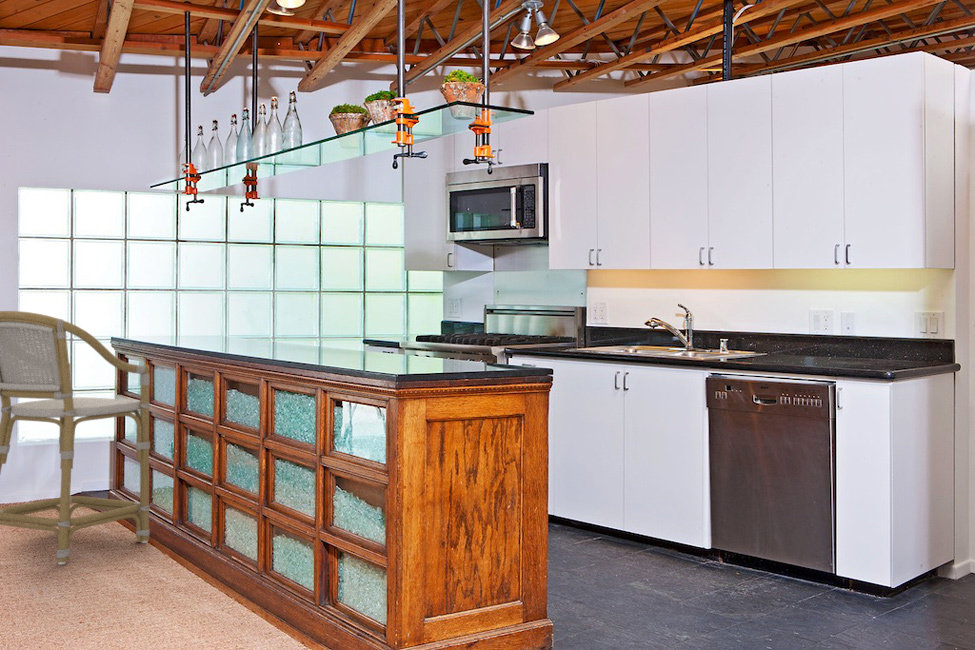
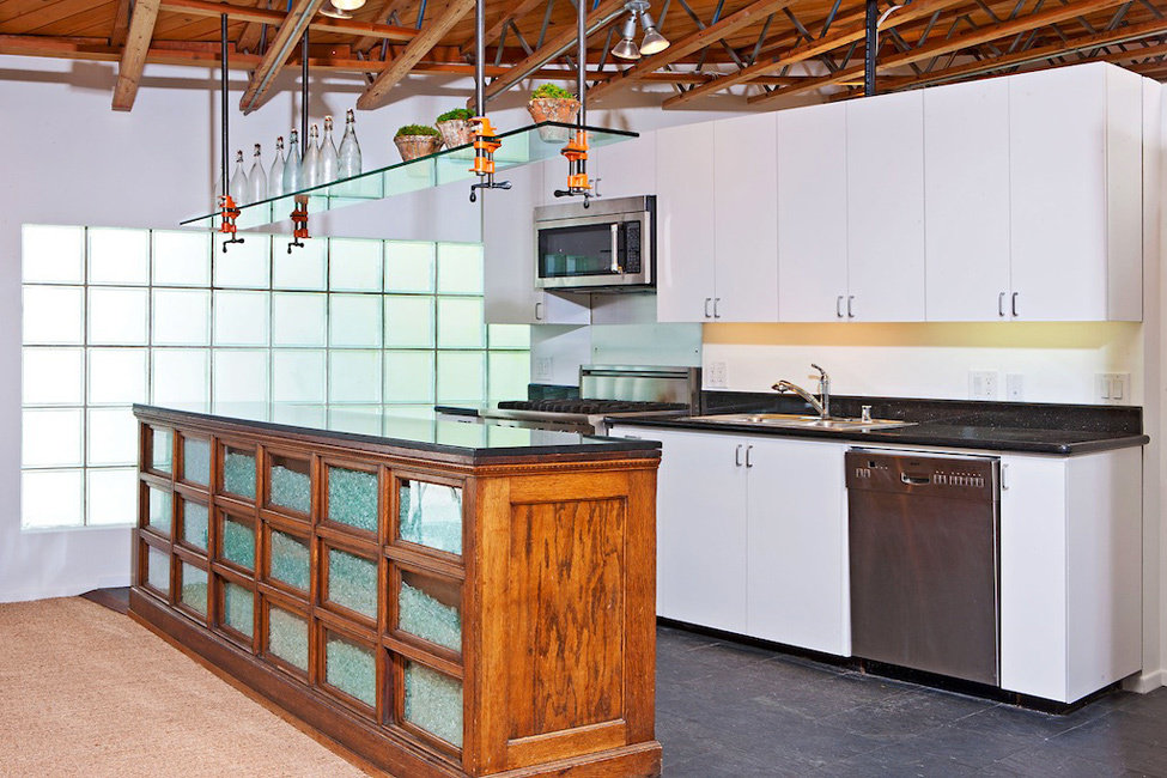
- bar stool (65, 429)
